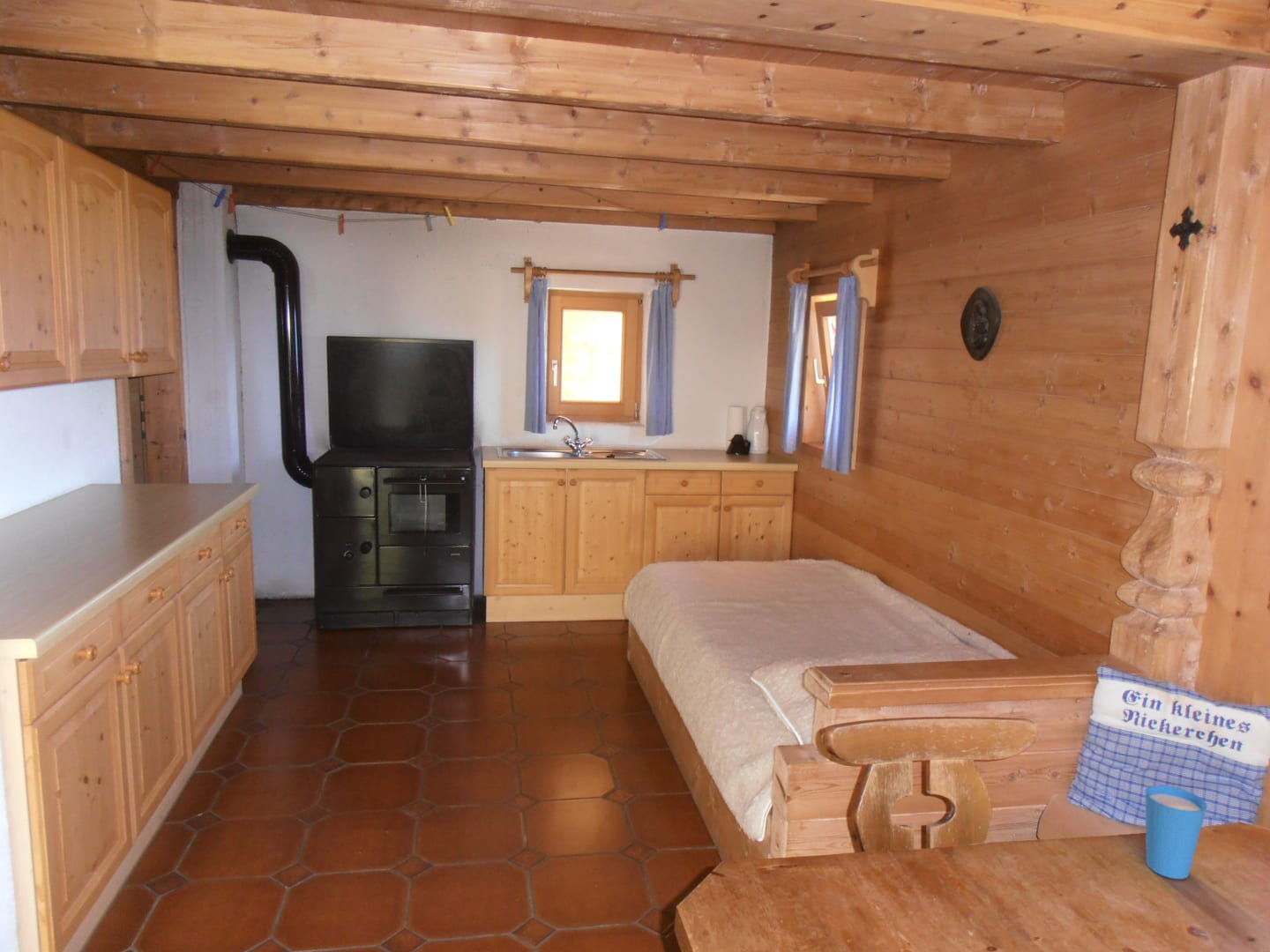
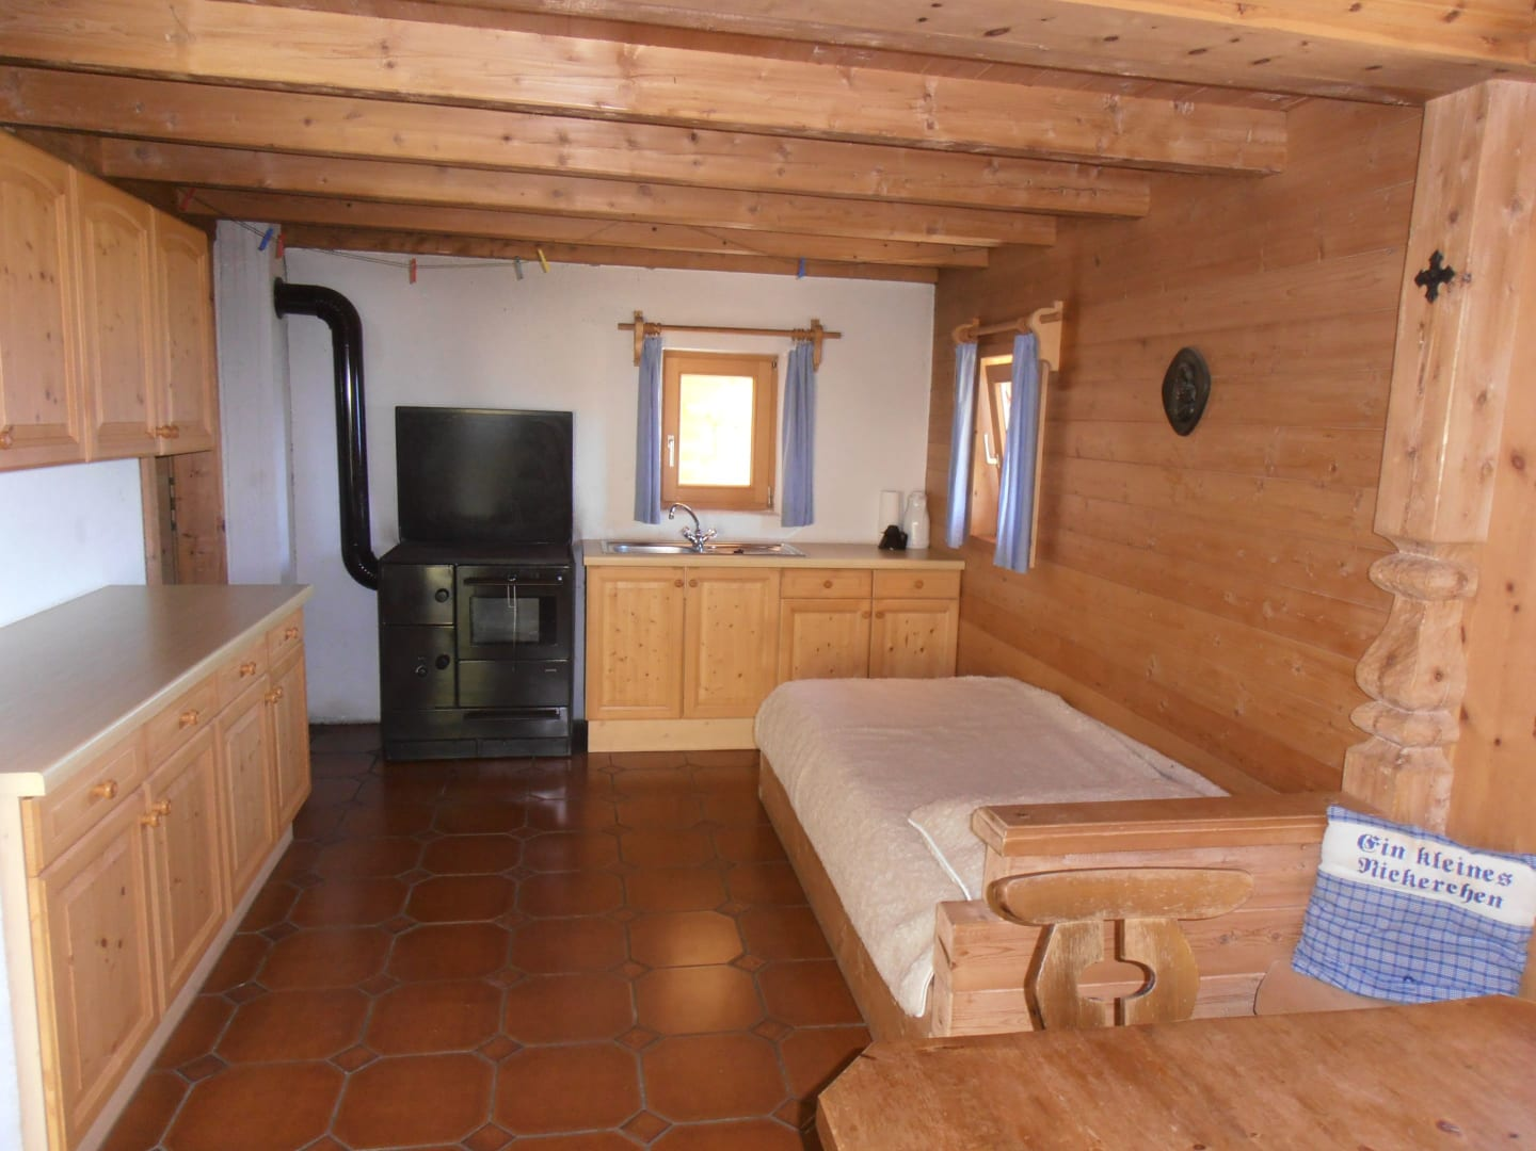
- cup (1171, 833)
